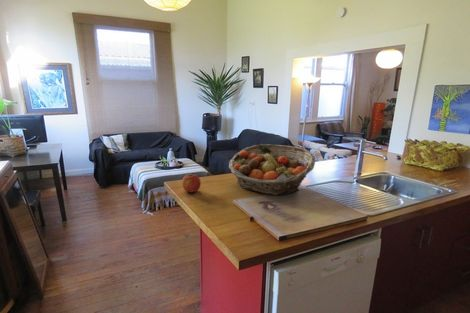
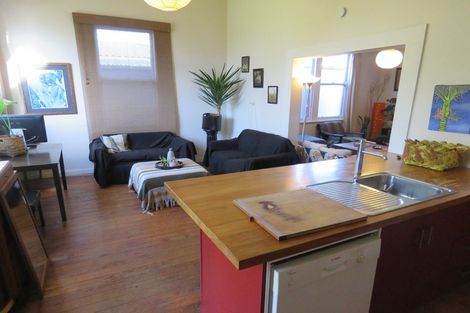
- fruit basket (270, 167)
- apple (191, 182)
